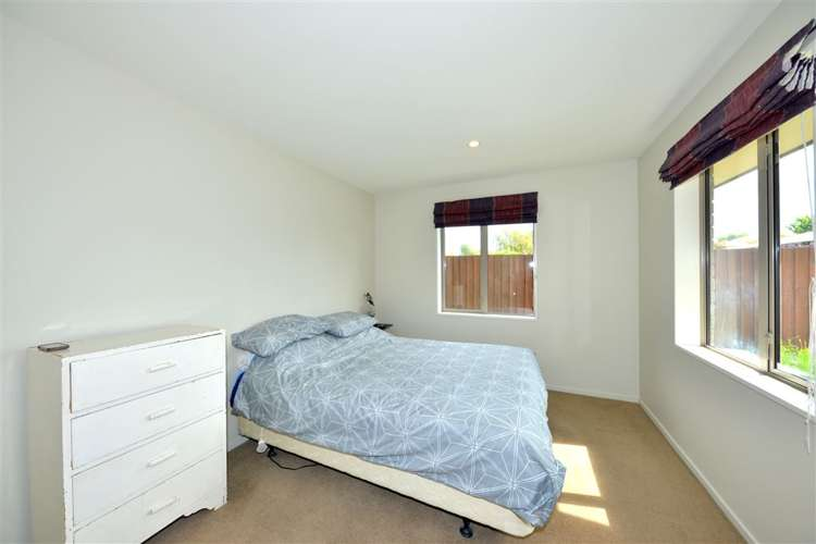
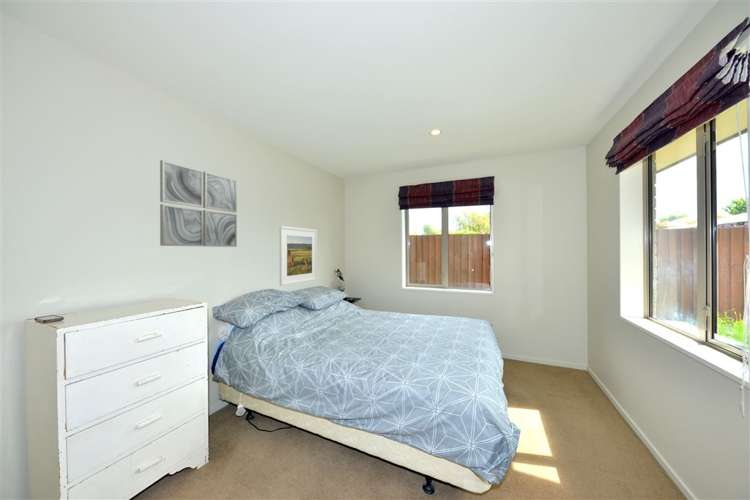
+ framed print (299, 255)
+ wall art (203, 207)
